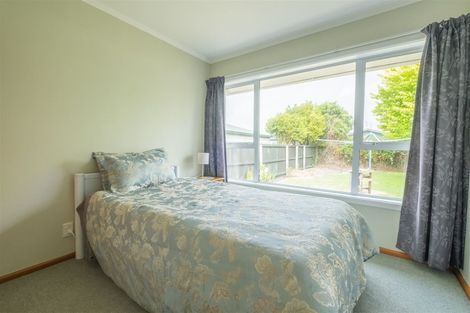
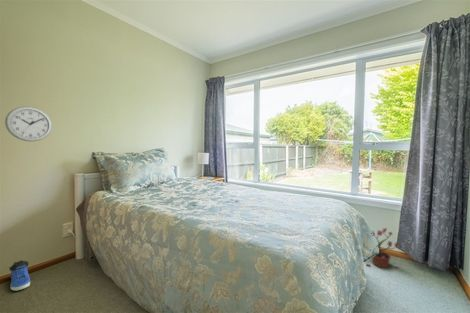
+ potted plant (379, 247)
+ wall clock (30, 124)
+ sneaker (20, 273)
